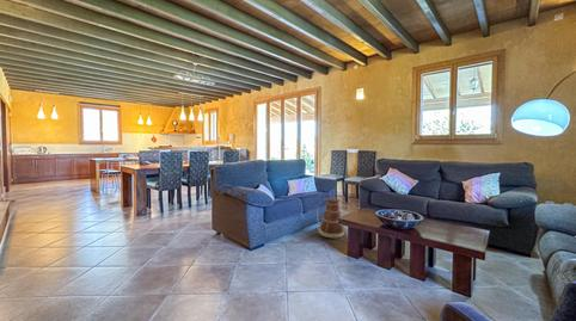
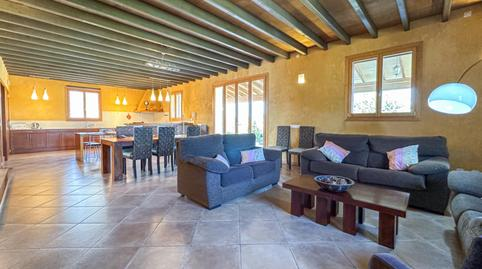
- basket (329, 214)
